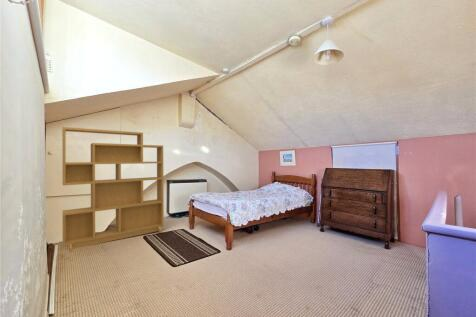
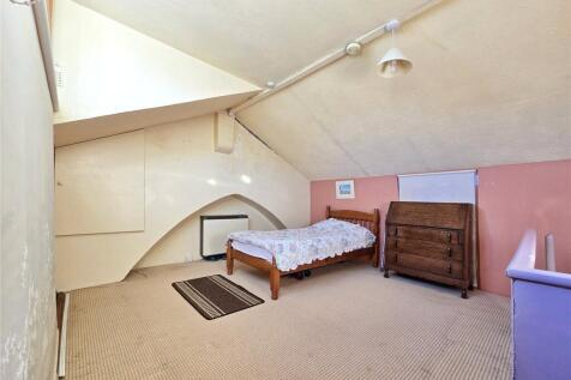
- bookshelf (117, 184)
